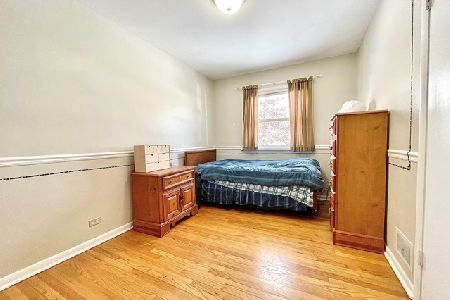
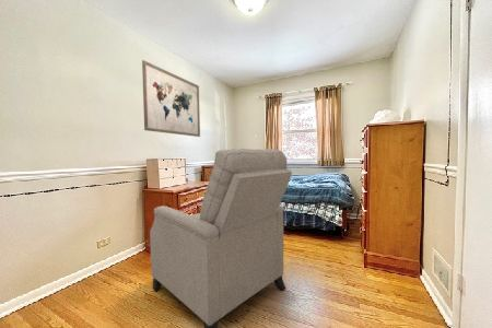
+ chair (221, 221)
+ wall art (175, 104)
